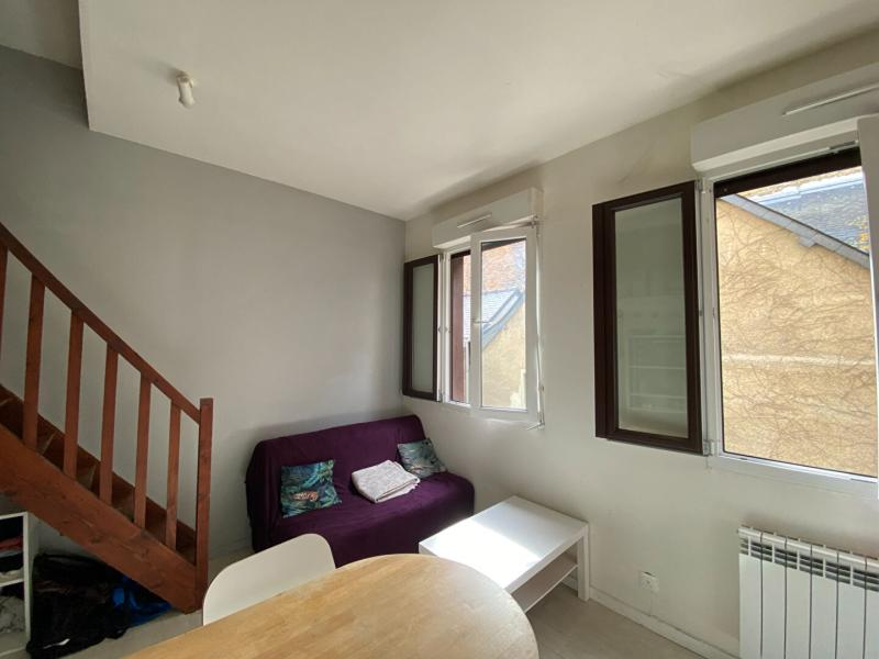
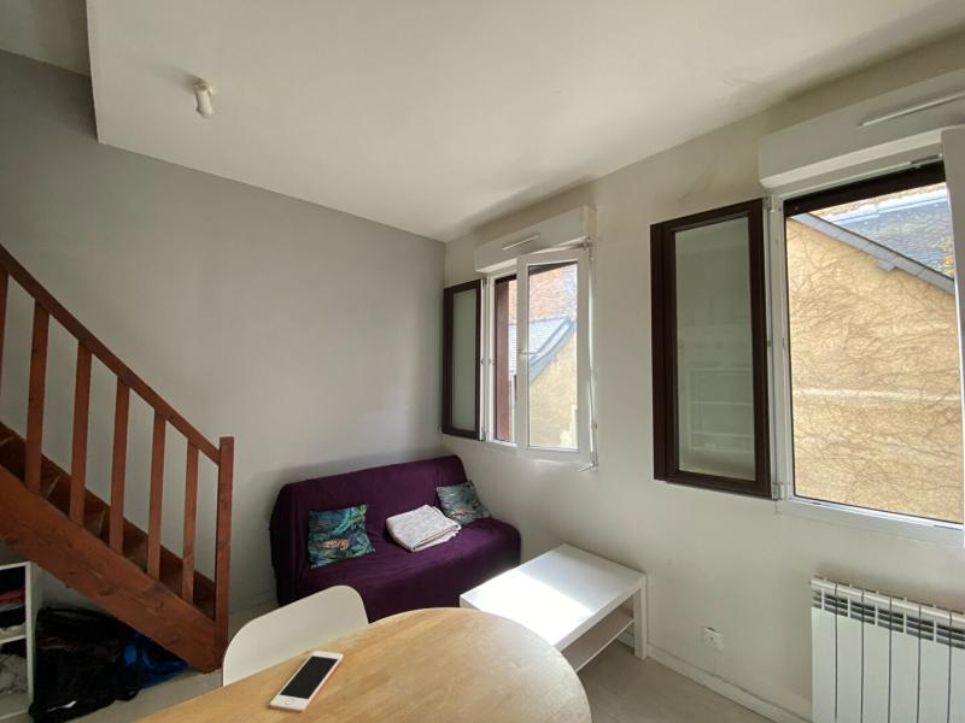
+ cell phone (309, 678)
